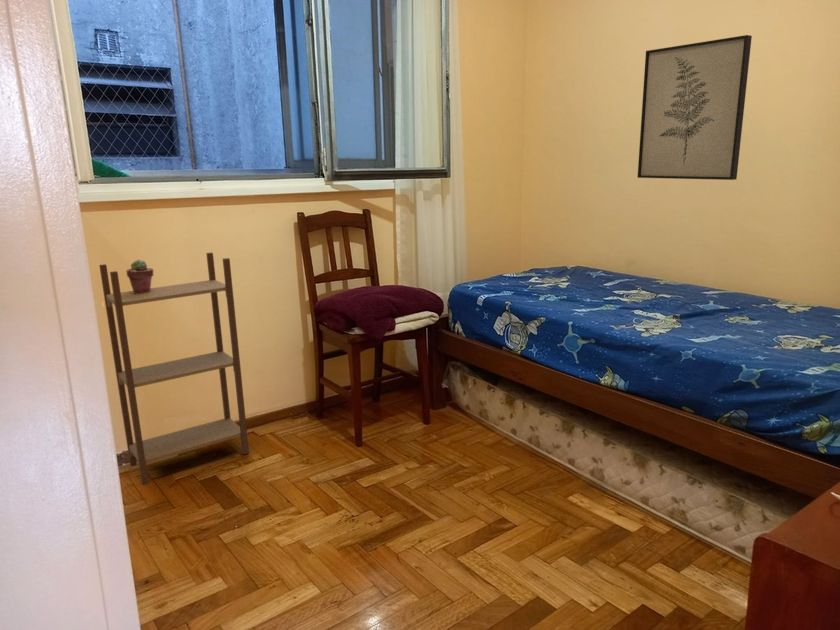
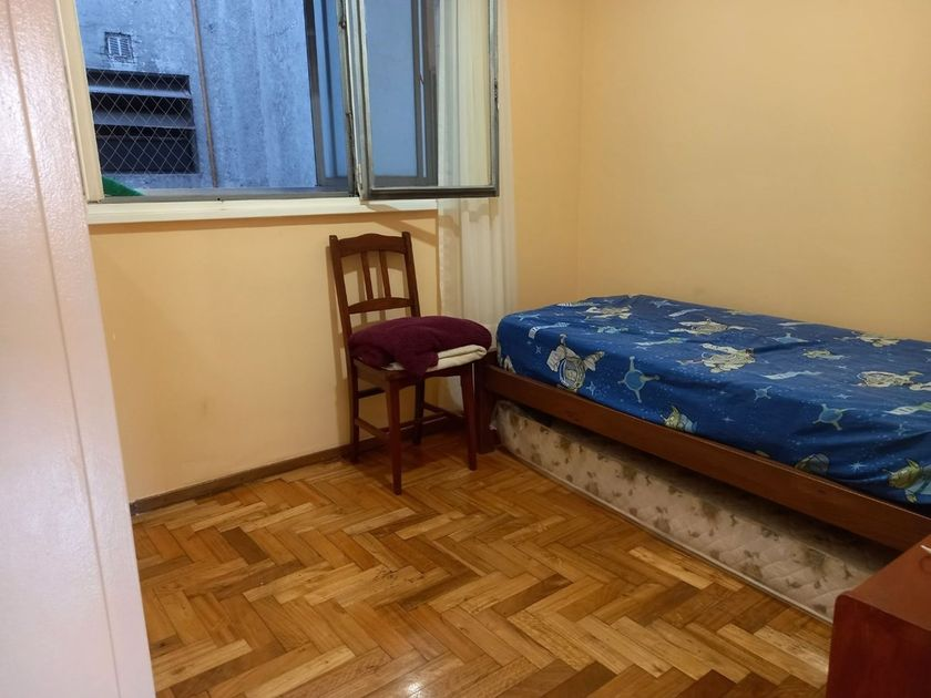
- shelving unit (178, 364)
- wall art (689, 112)
- potted succulent (140, 275)
